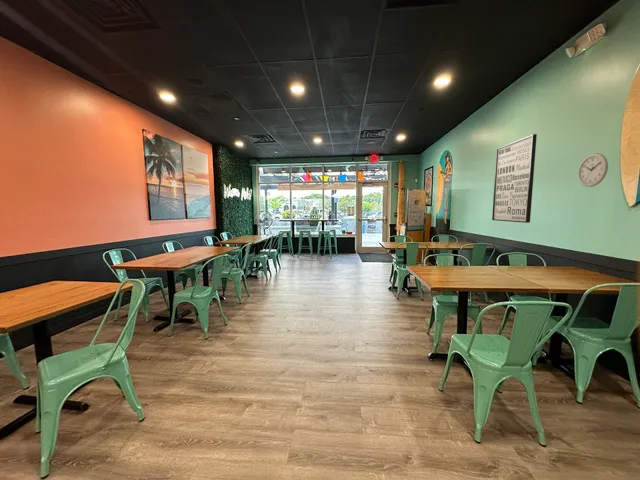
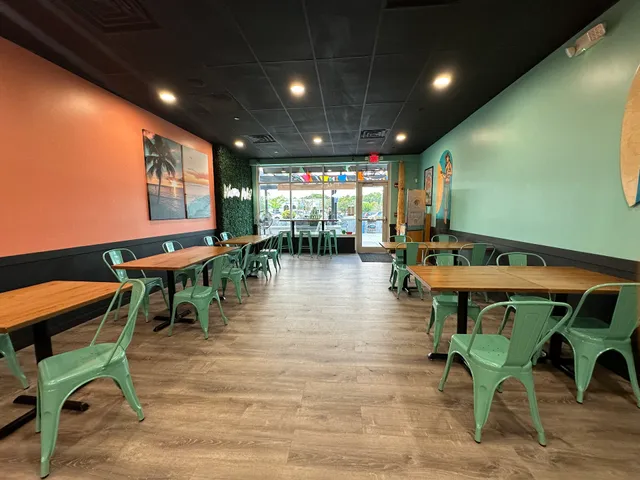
- wall clock (591, 170)
- wall art (511, 182)
